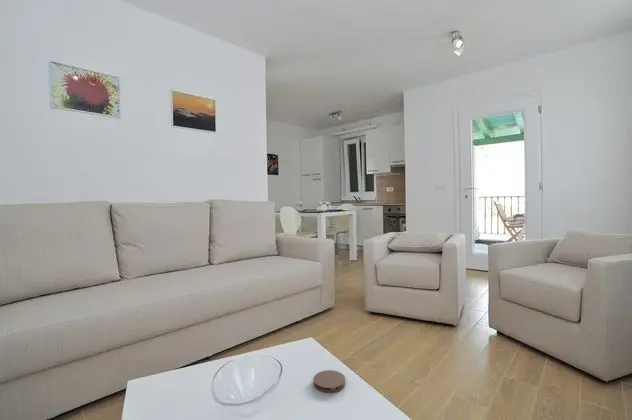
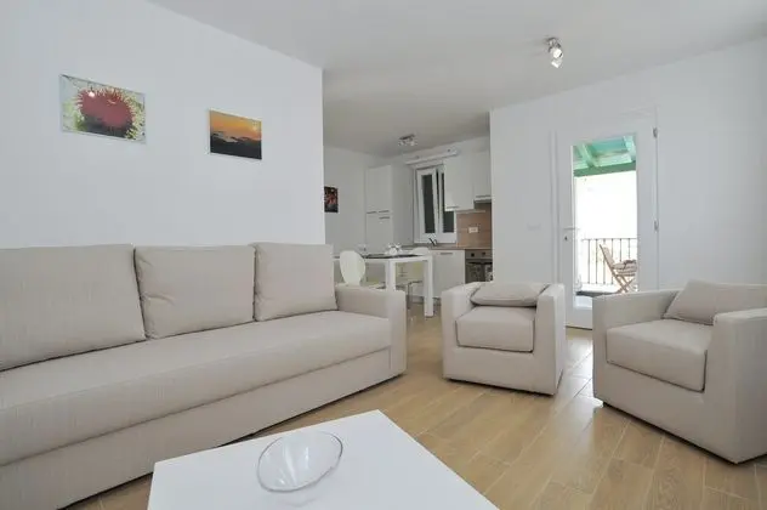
- coaster (329, 380)
